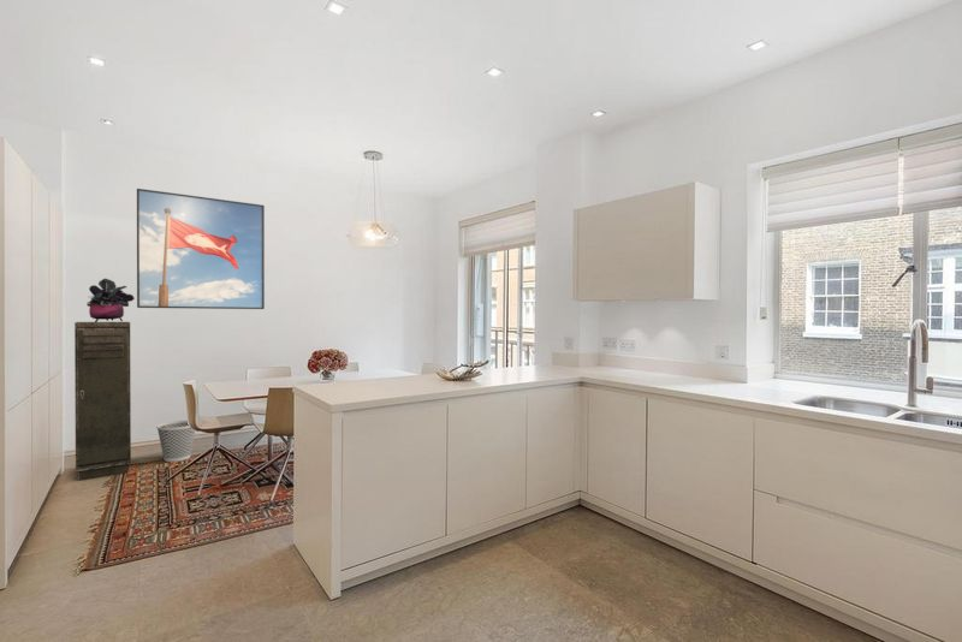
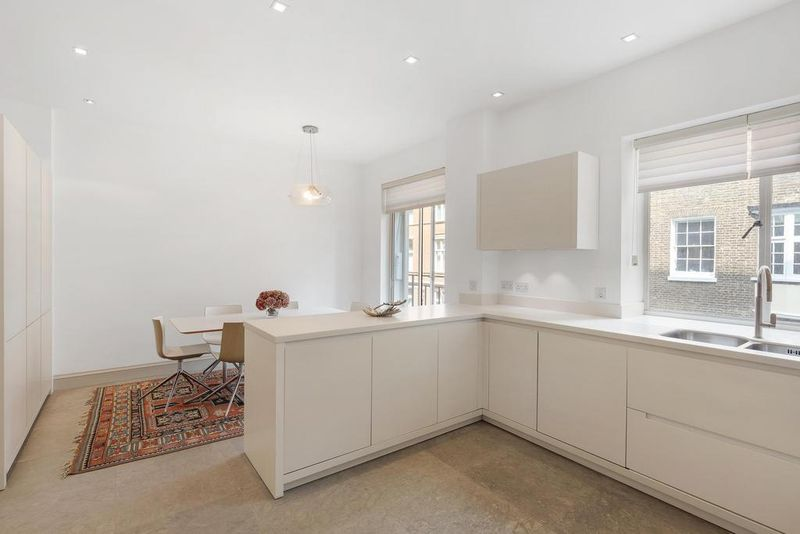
- potted plant (107, 299)
- storage cabinet (103, 396)
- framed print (204, 252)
- wastebasket (177, 440)
